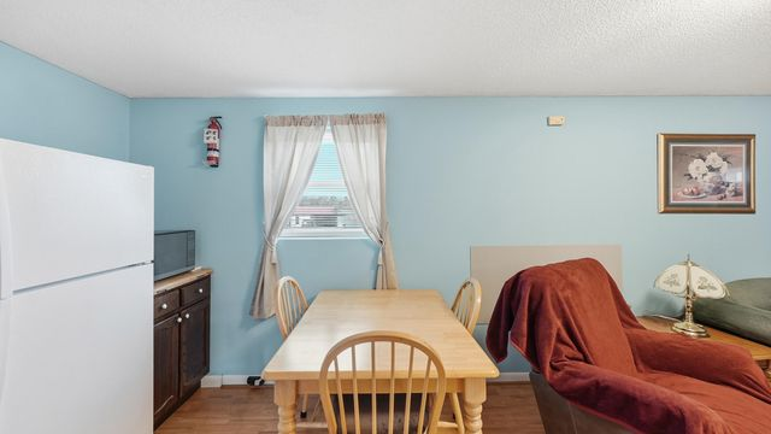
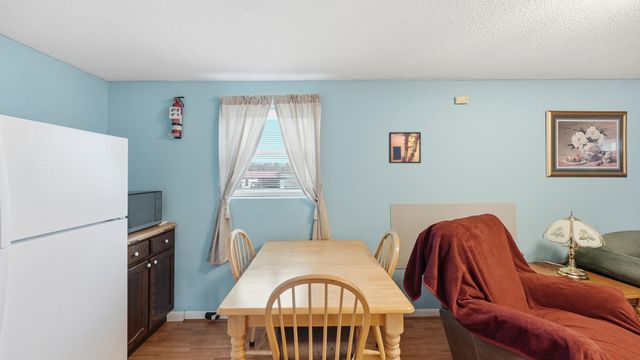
+ wall art (404, 147)
